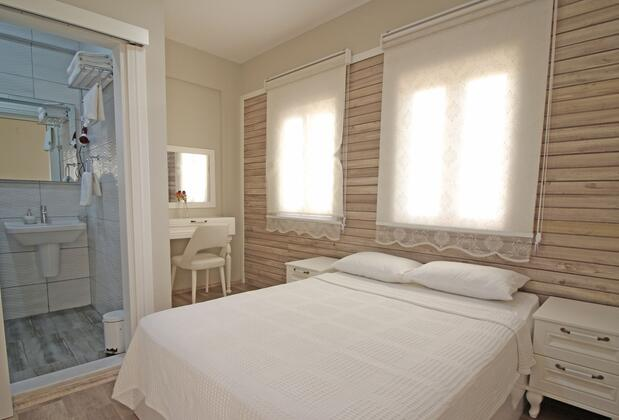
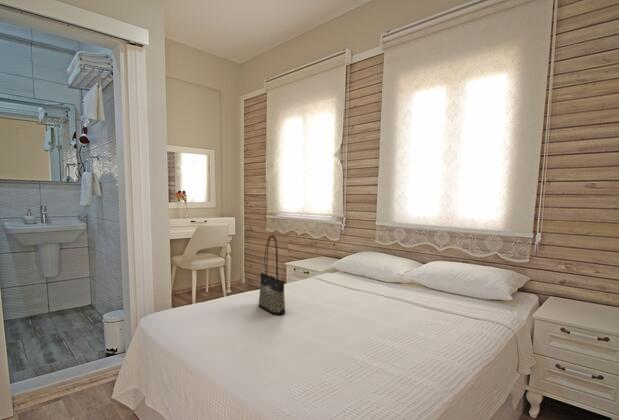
+ tote bag (271, 276)
